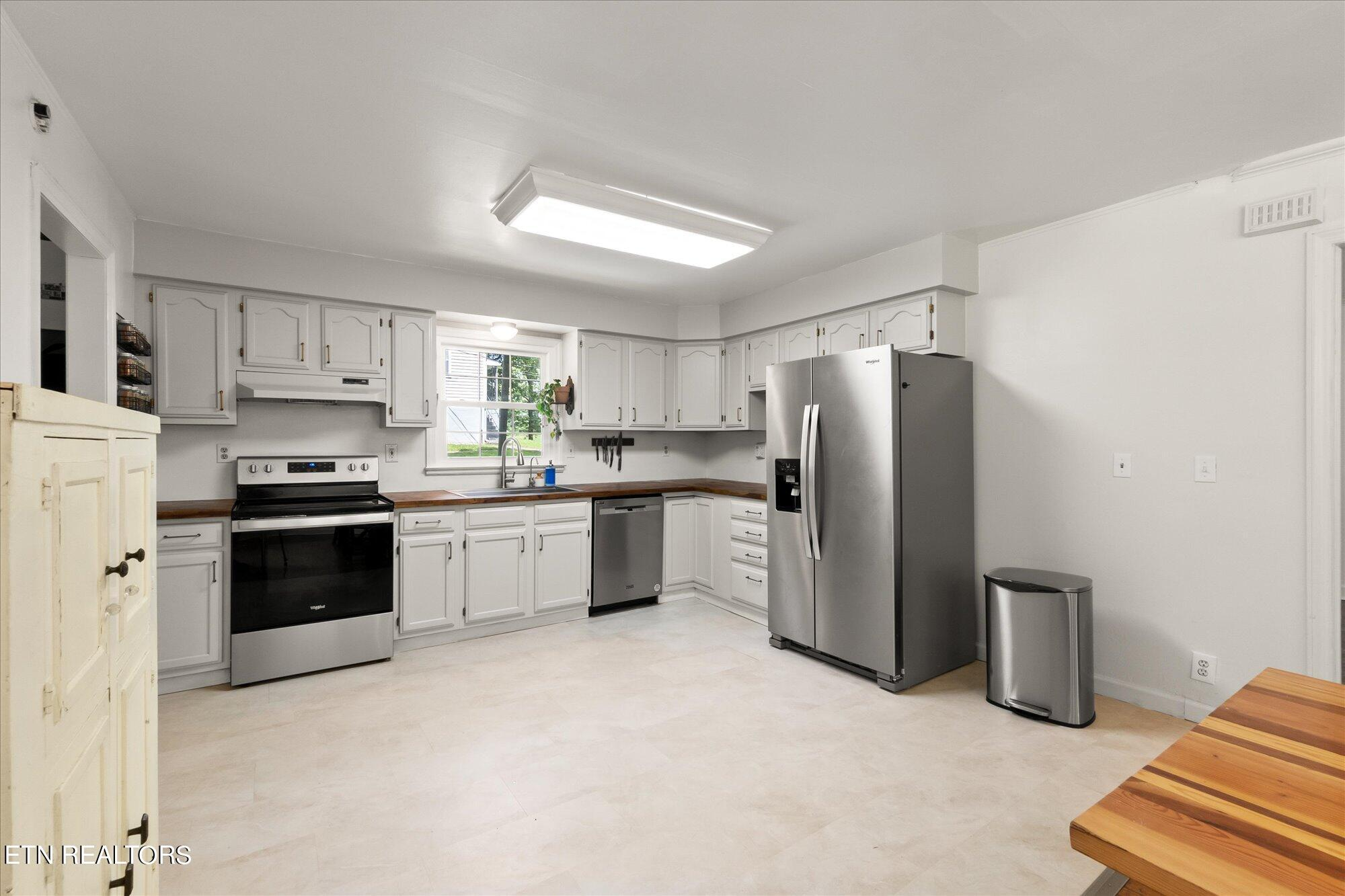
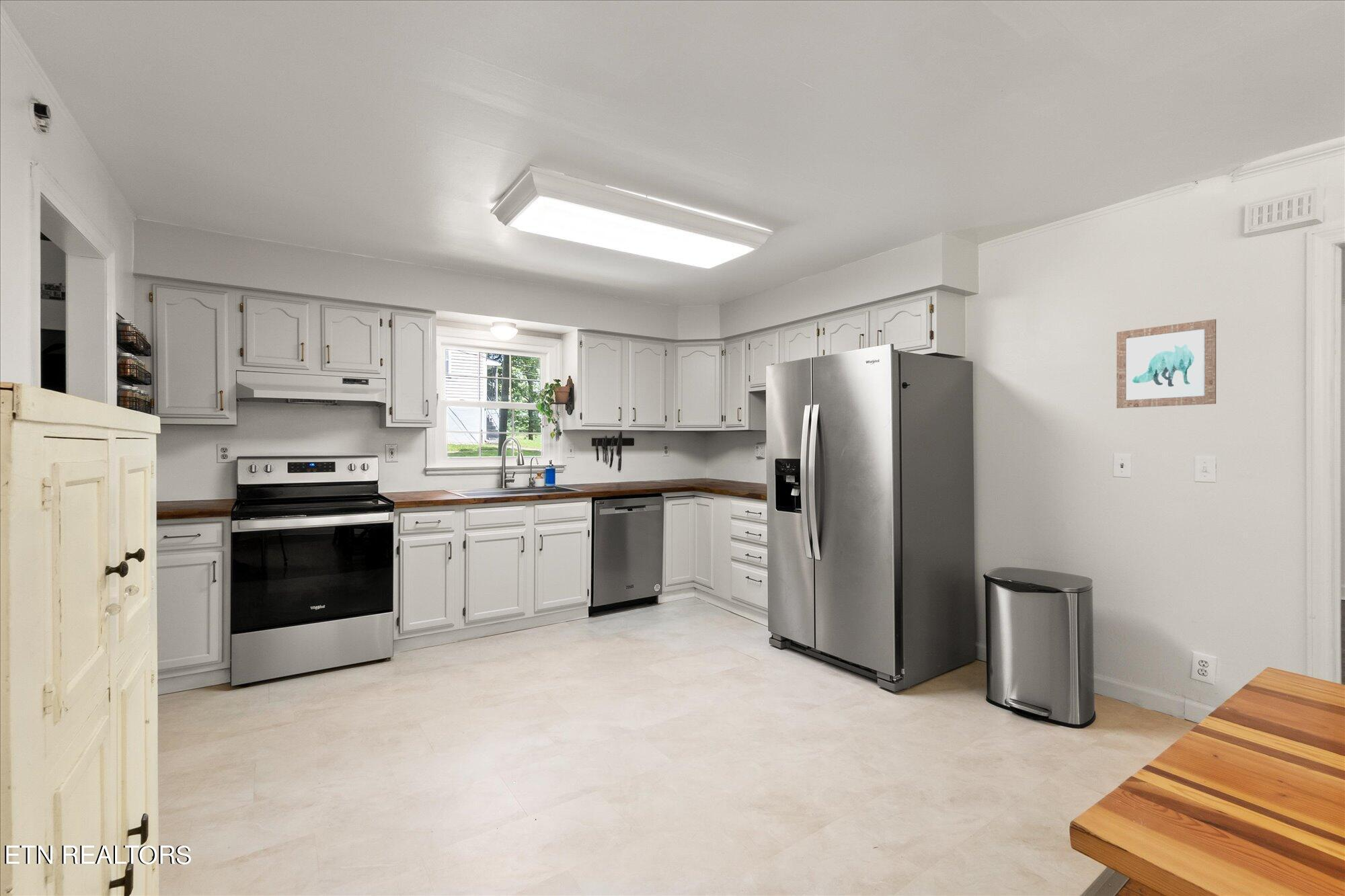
+ wall art (1163, 366)
